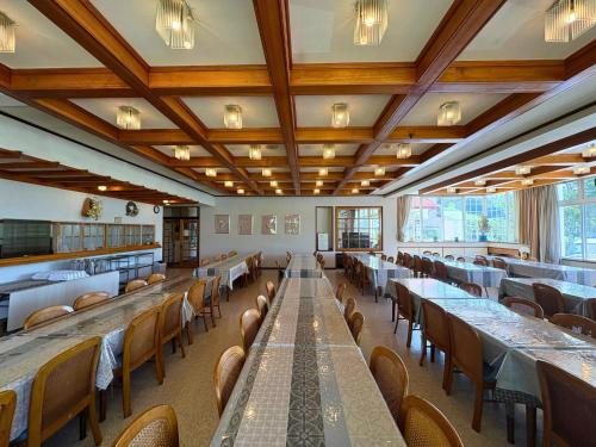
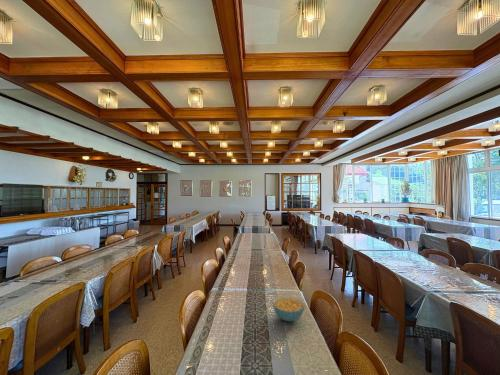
+ cereal bowl (288, 310)
